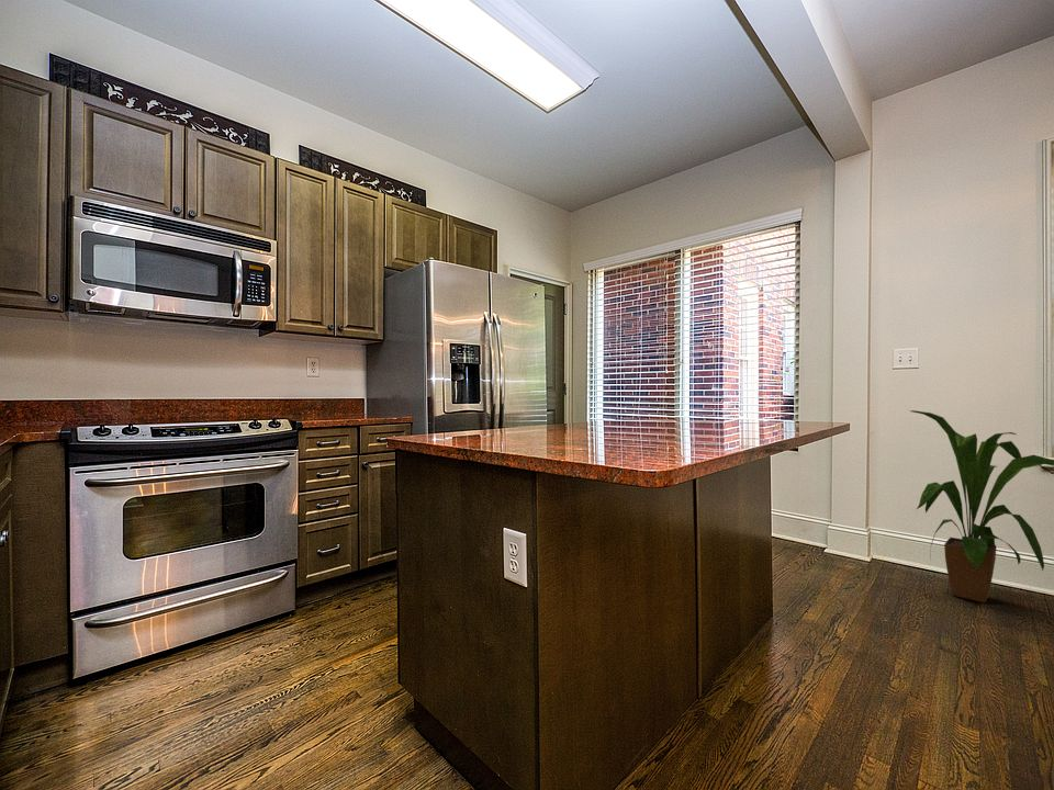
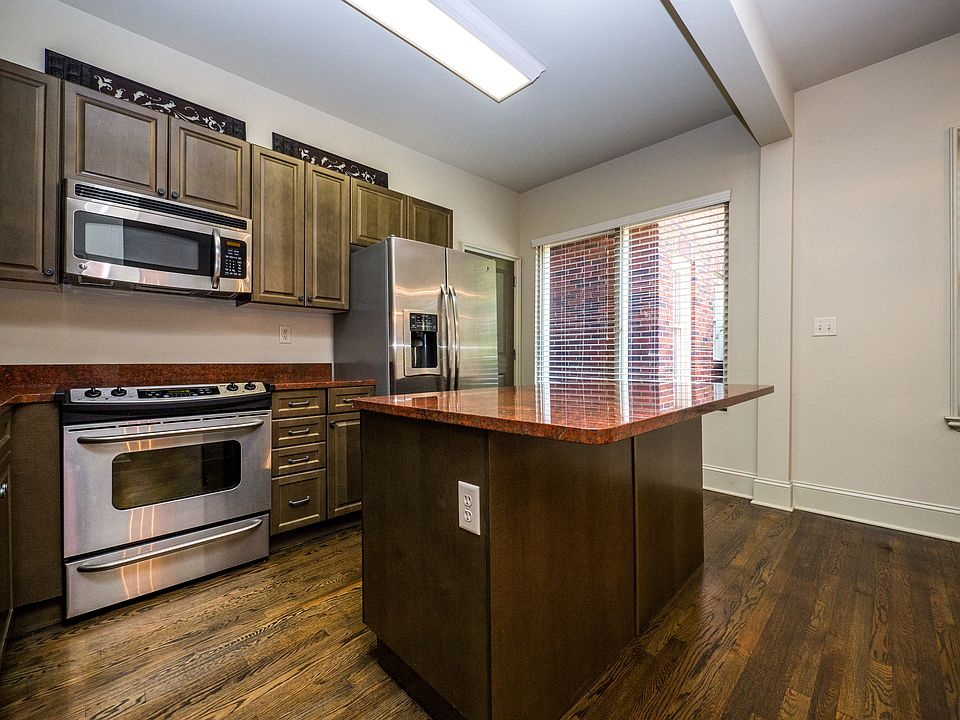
- house plant (993, 507)
